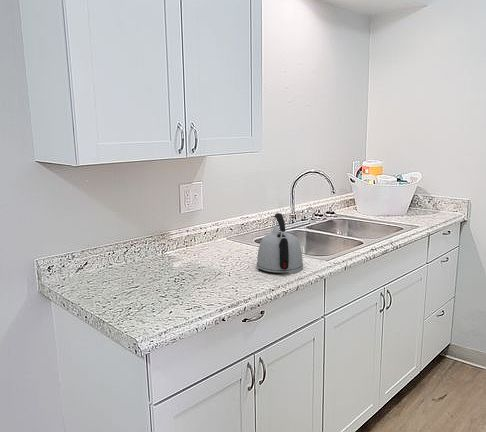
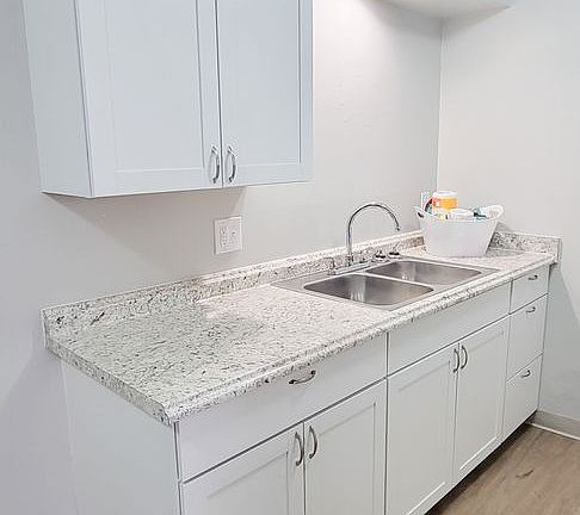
- kettle (279, 241)
